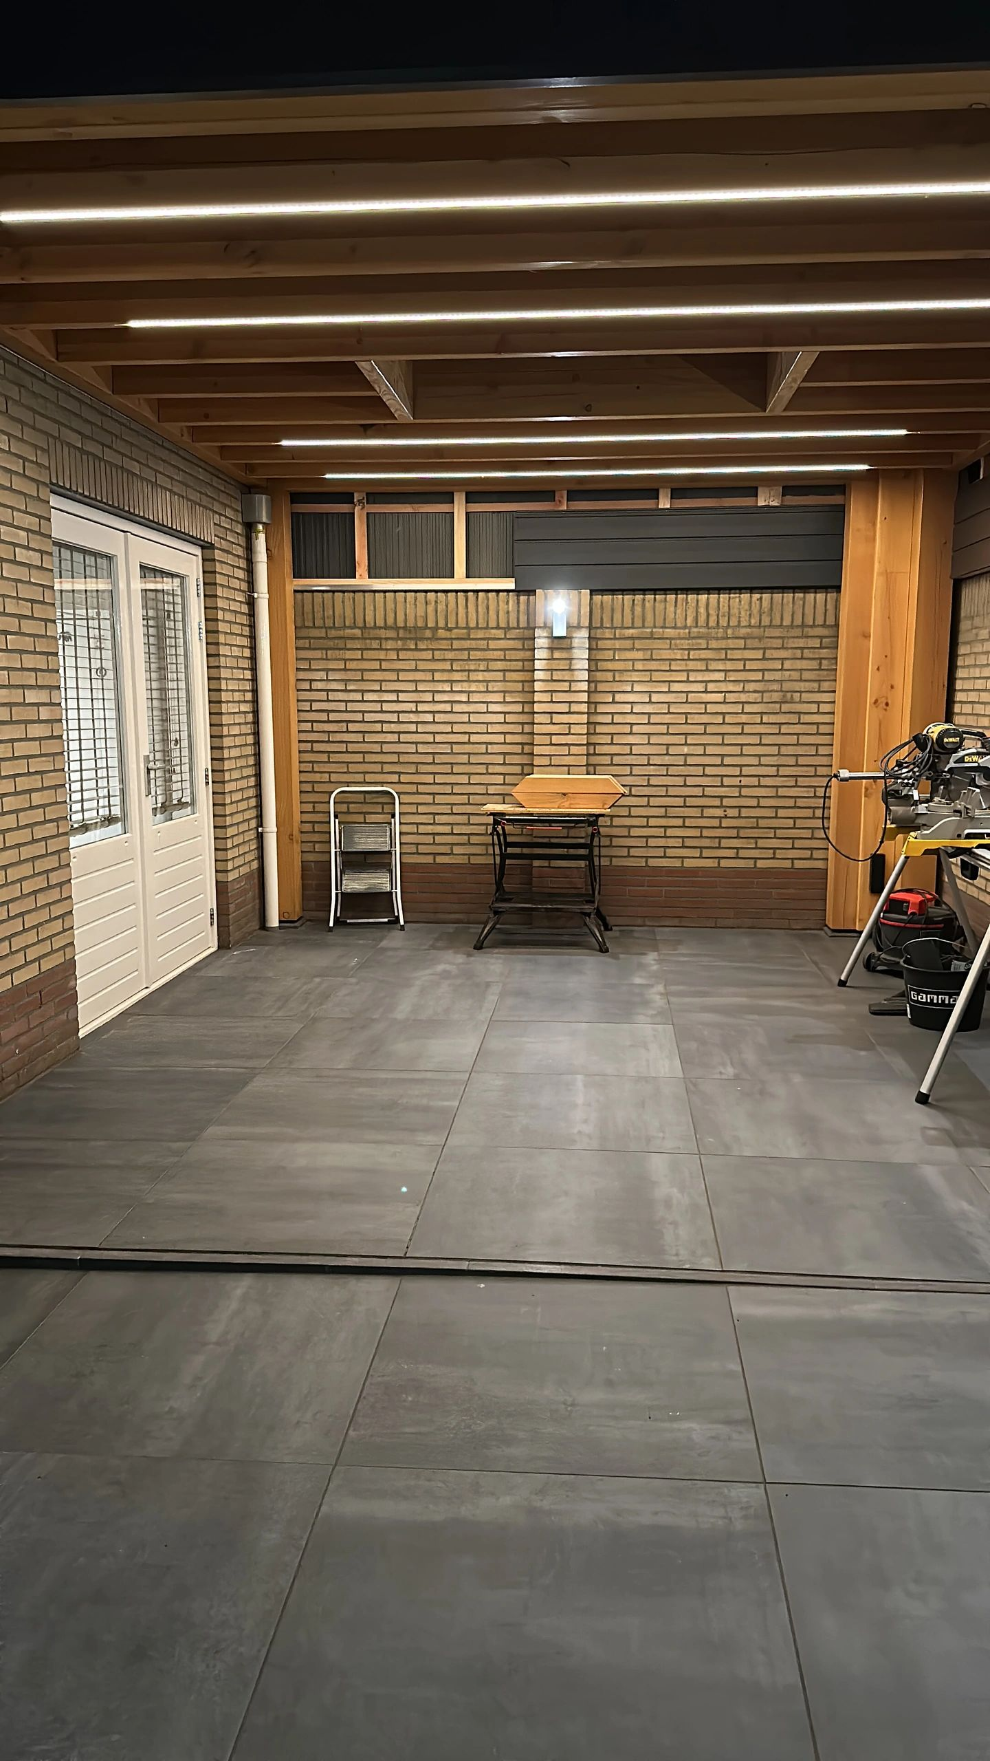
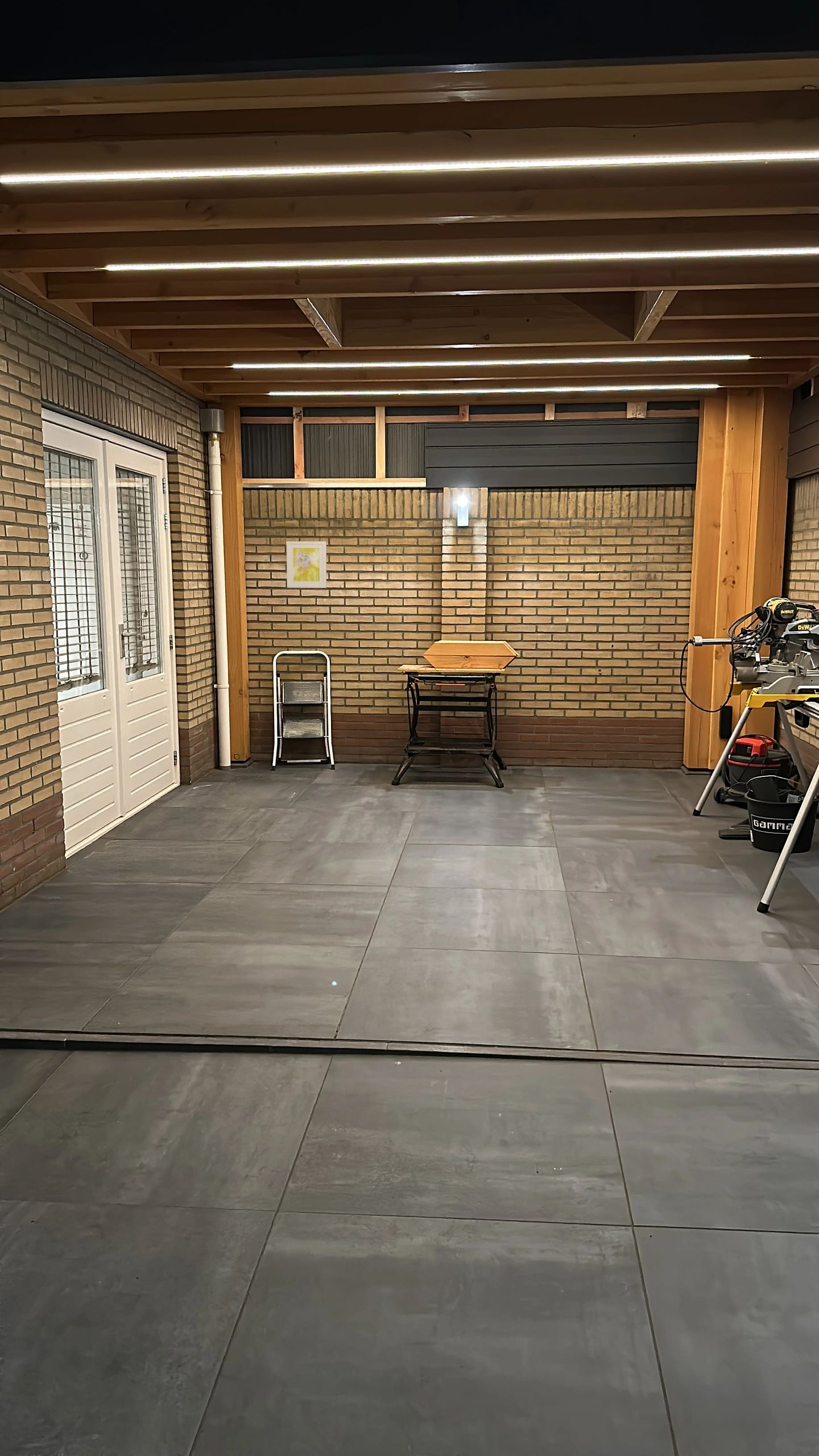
+ wall art (307, 564)
